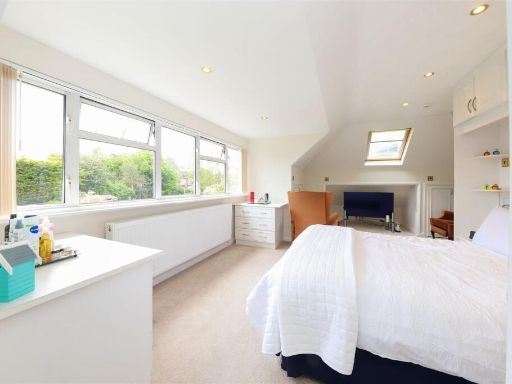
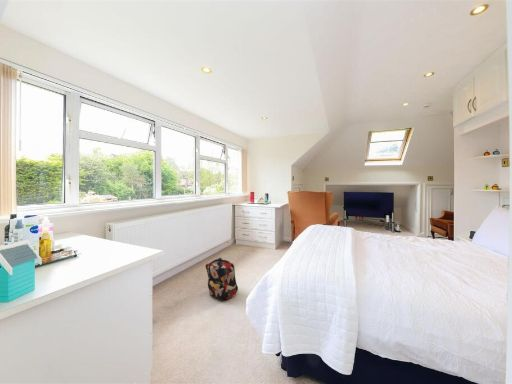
+ backpack (221, 275)
